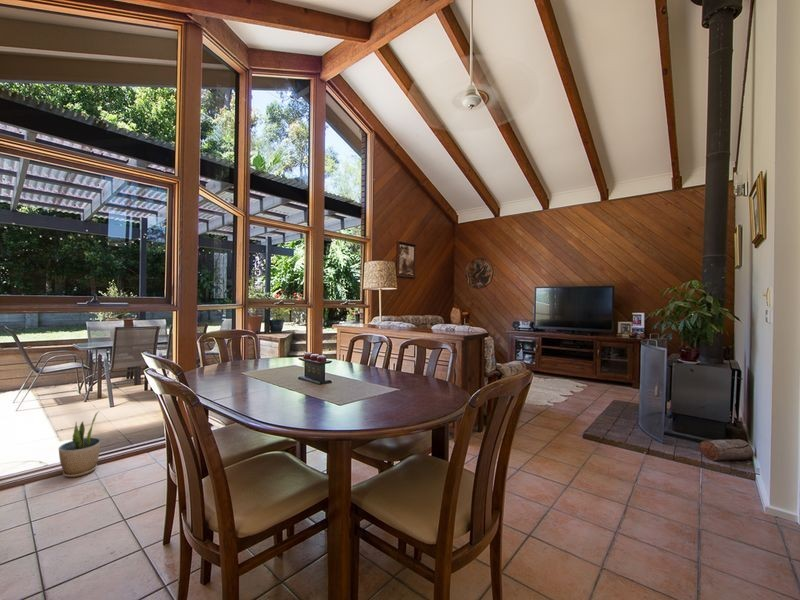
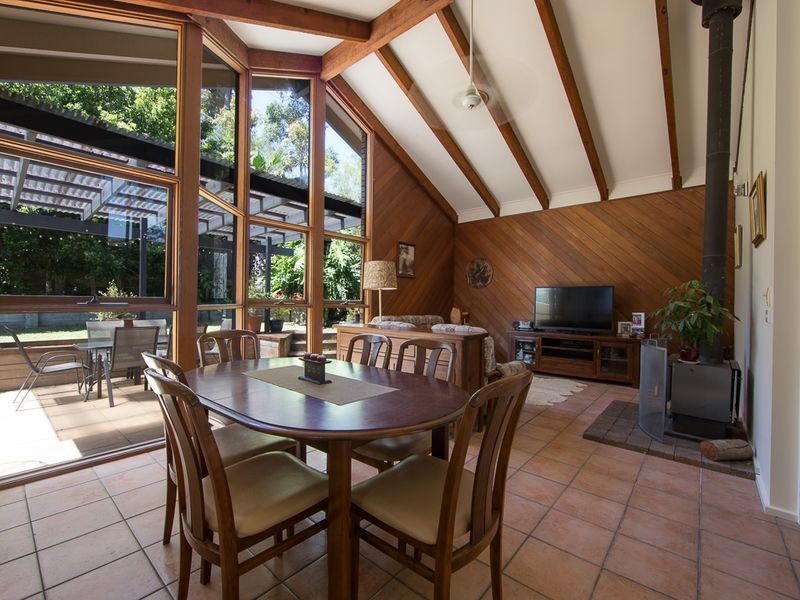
- potted plant (80, 442)
